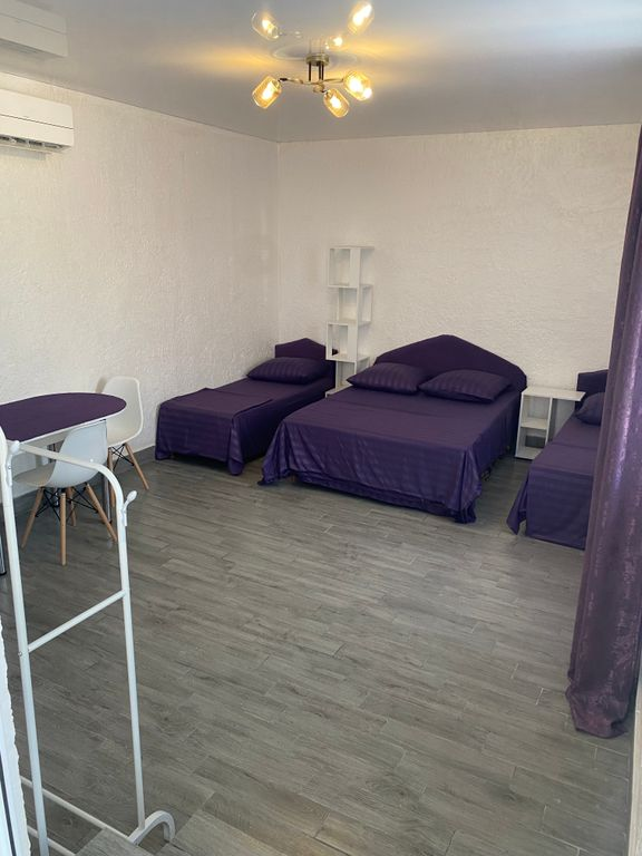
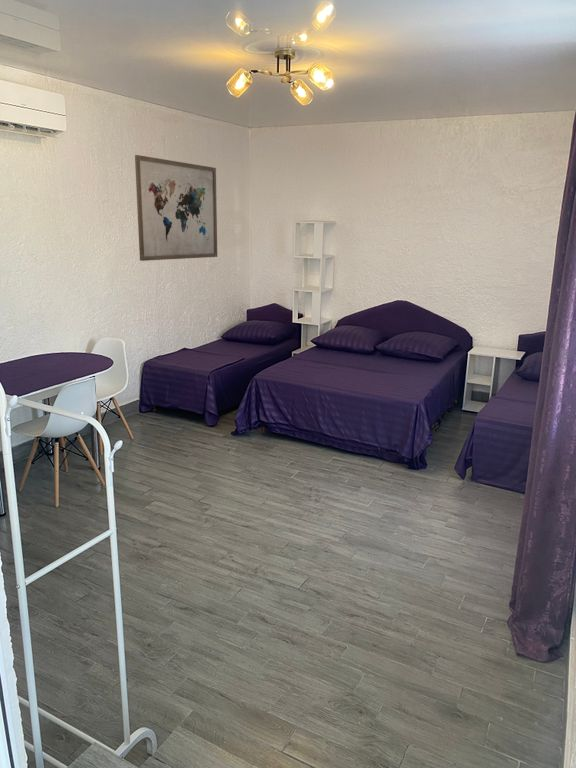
+ wall art (180, 211)
